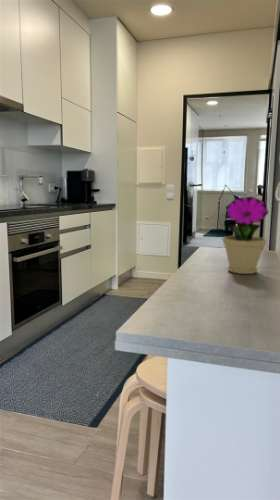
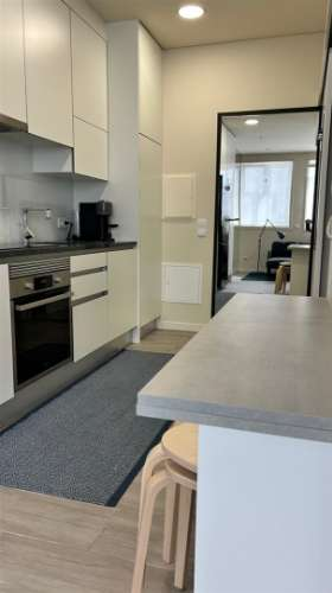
- flower pot (244, 234)
